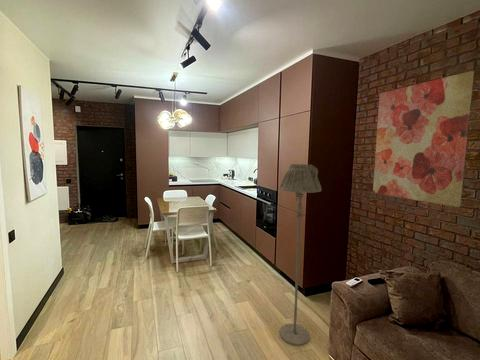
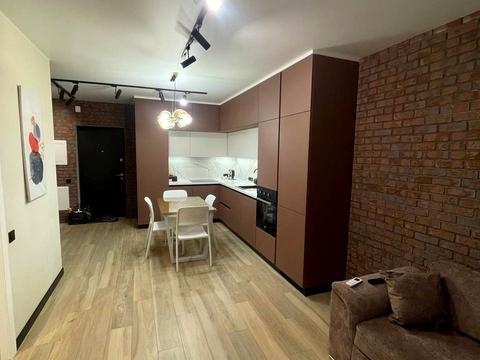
- floor lamp (297, 252)
- wall art (414, 142)
